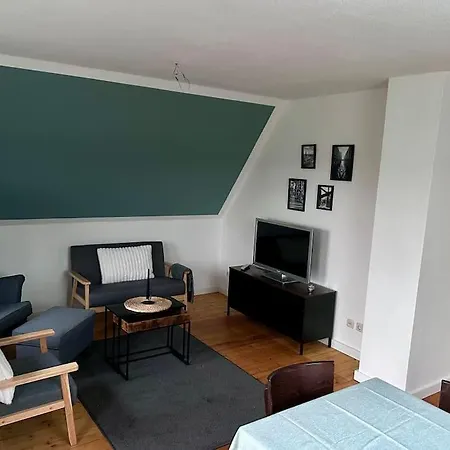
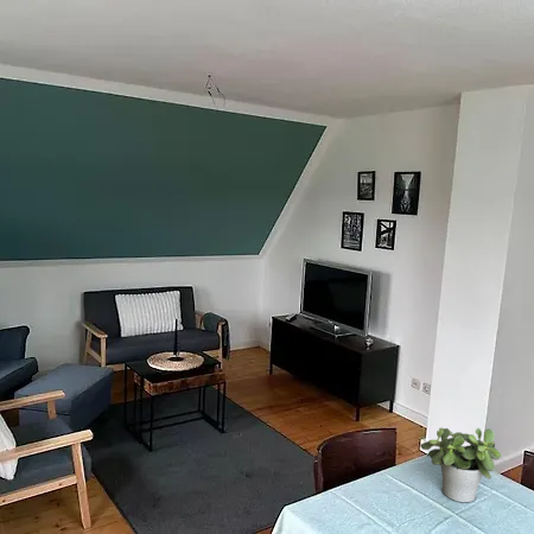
+ potted plant (462, 464)
